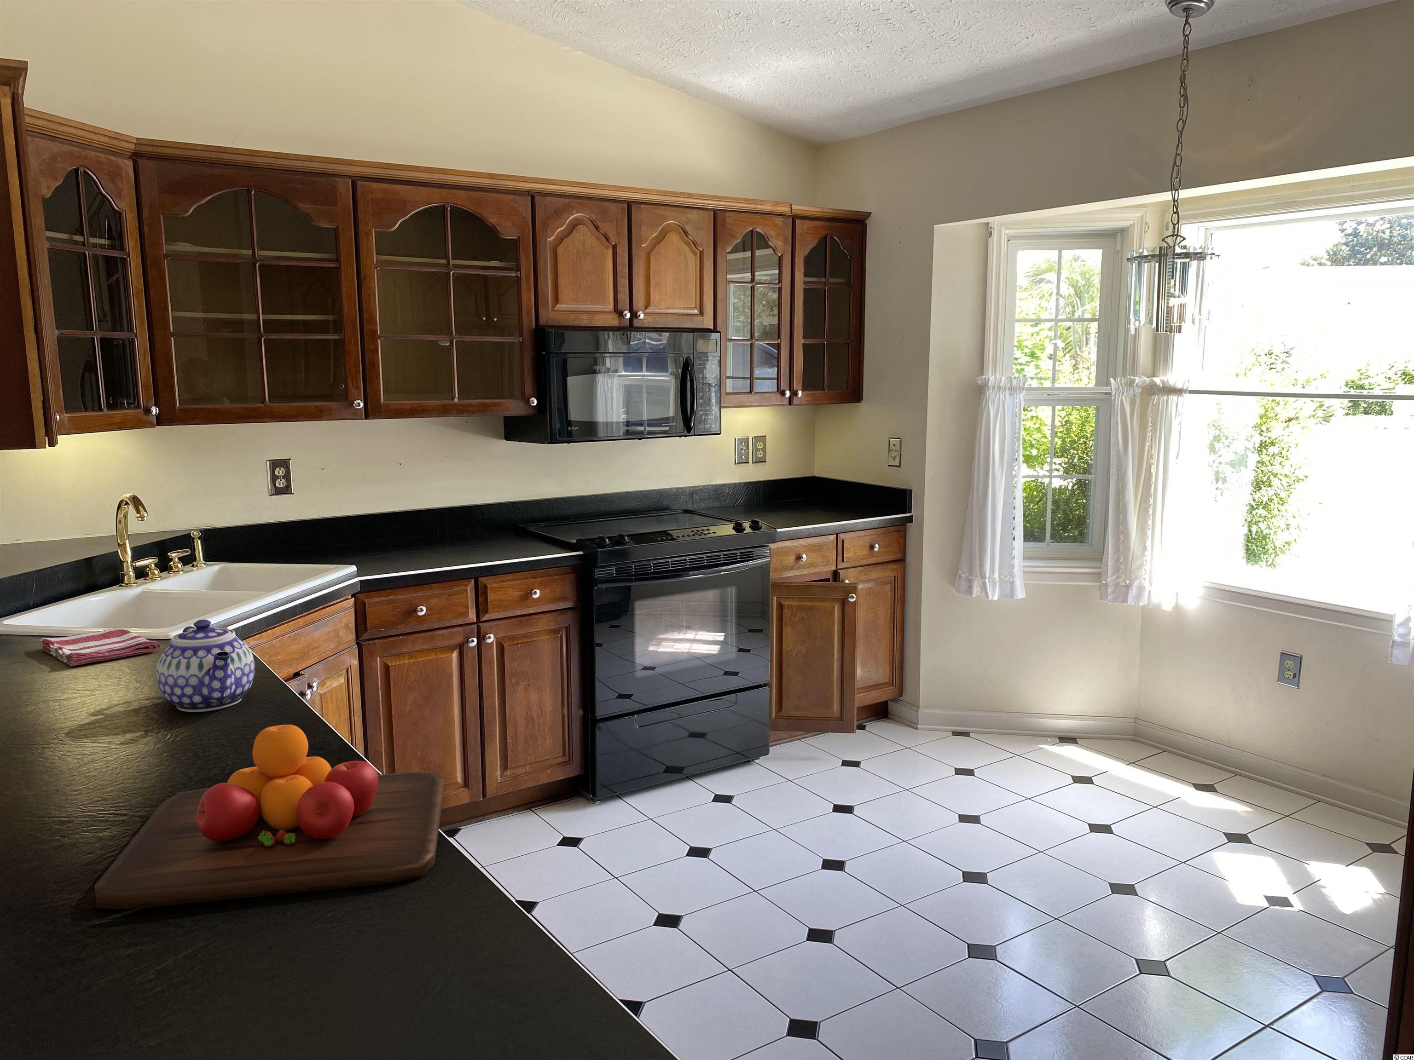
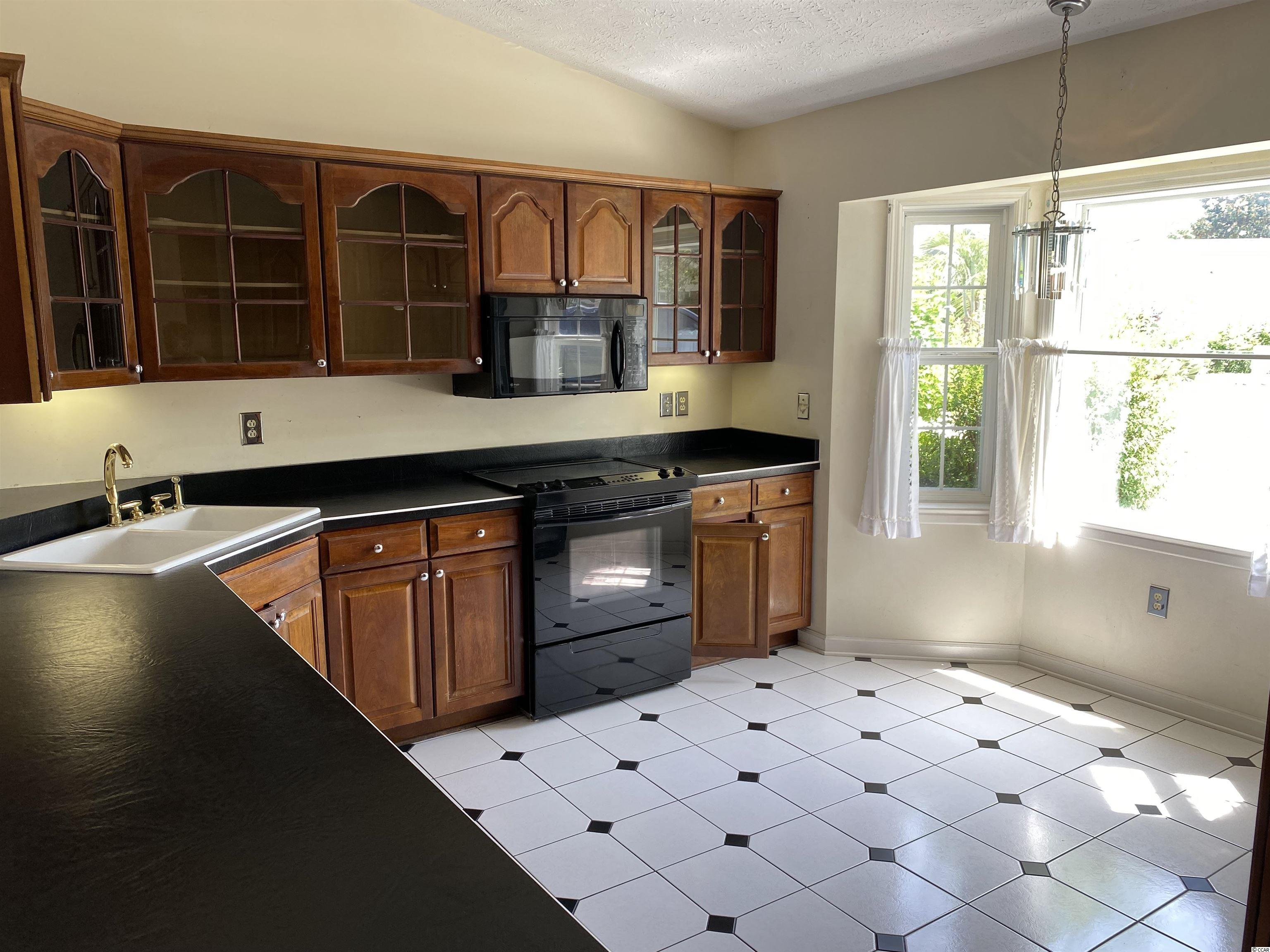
- chopping board (287, 786)
- dish towel (98, 644)
- teapot (206, 661)
